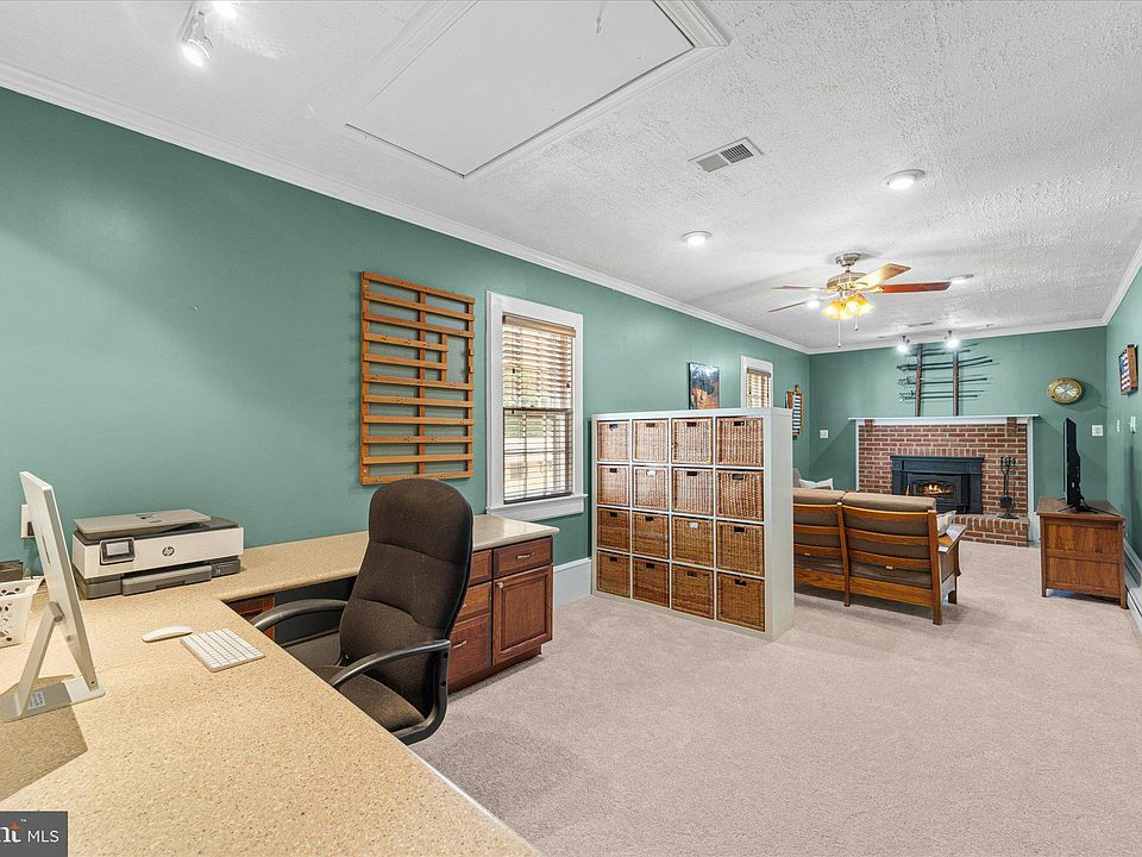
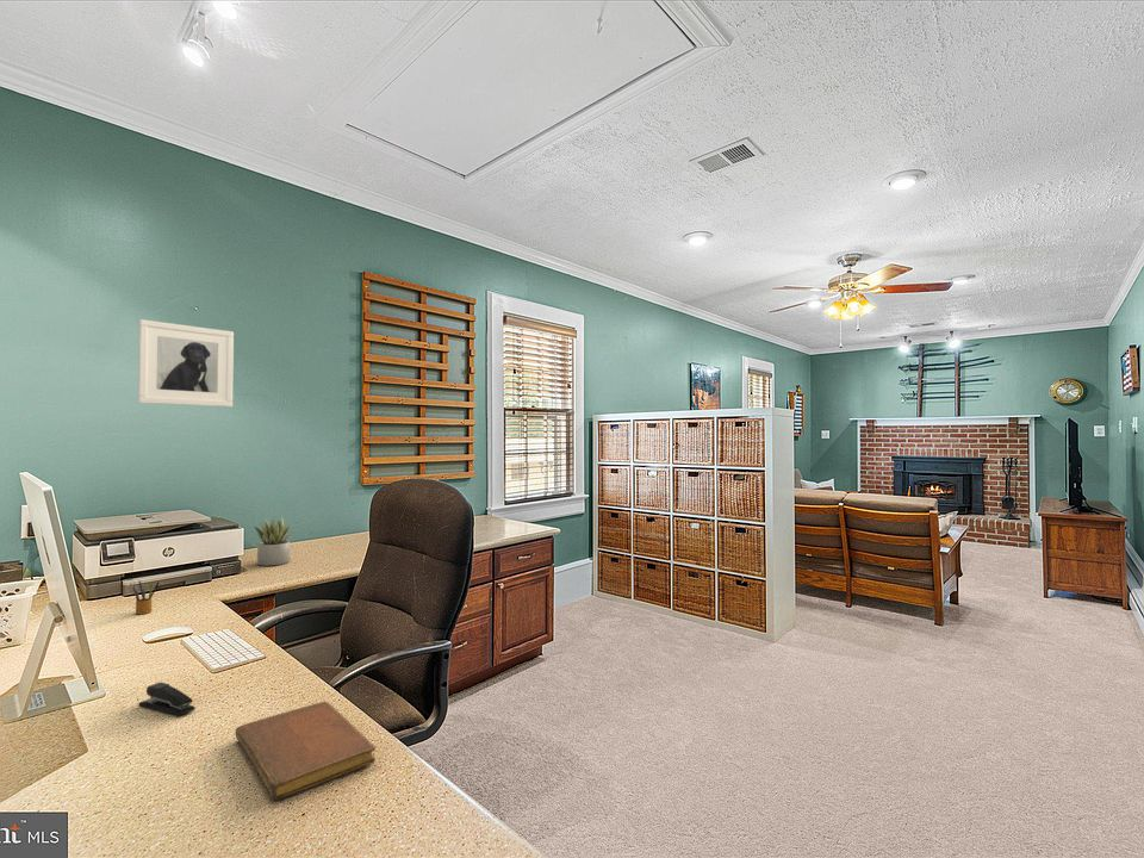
+ stapler (167, 697)
+ succulent plant (273, 539)
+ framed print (187, 365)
+ pencil box (144, 596)
+ notebook (303, 744)
